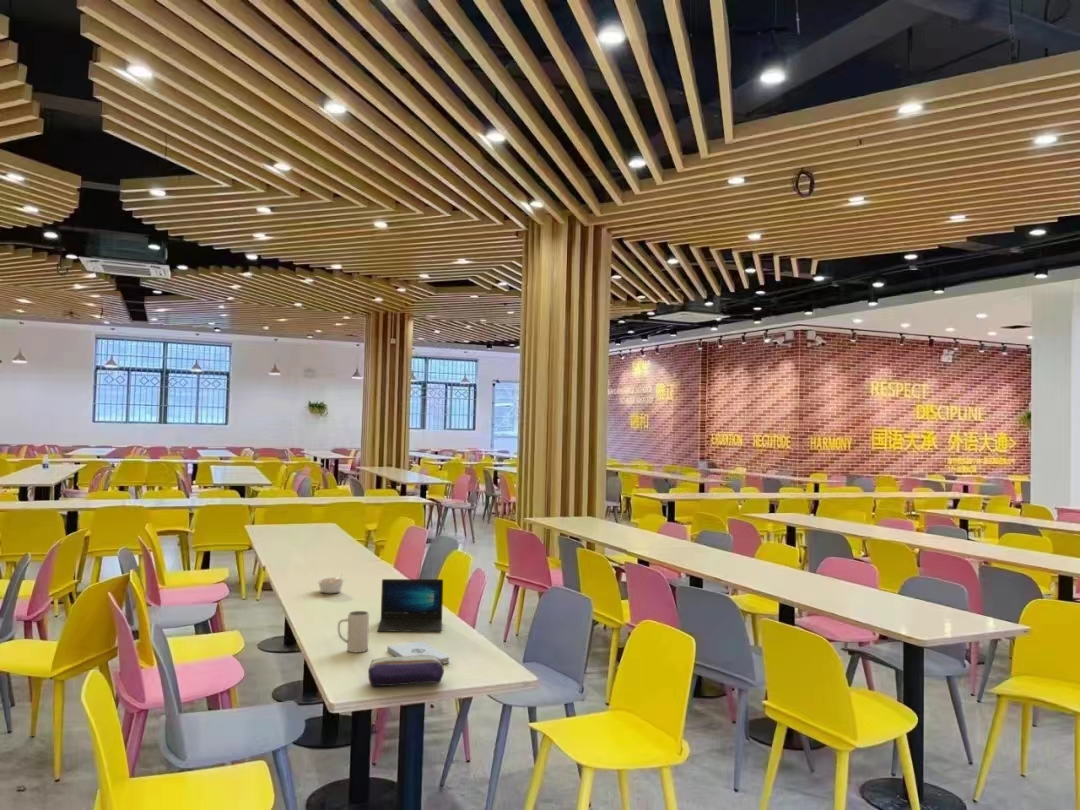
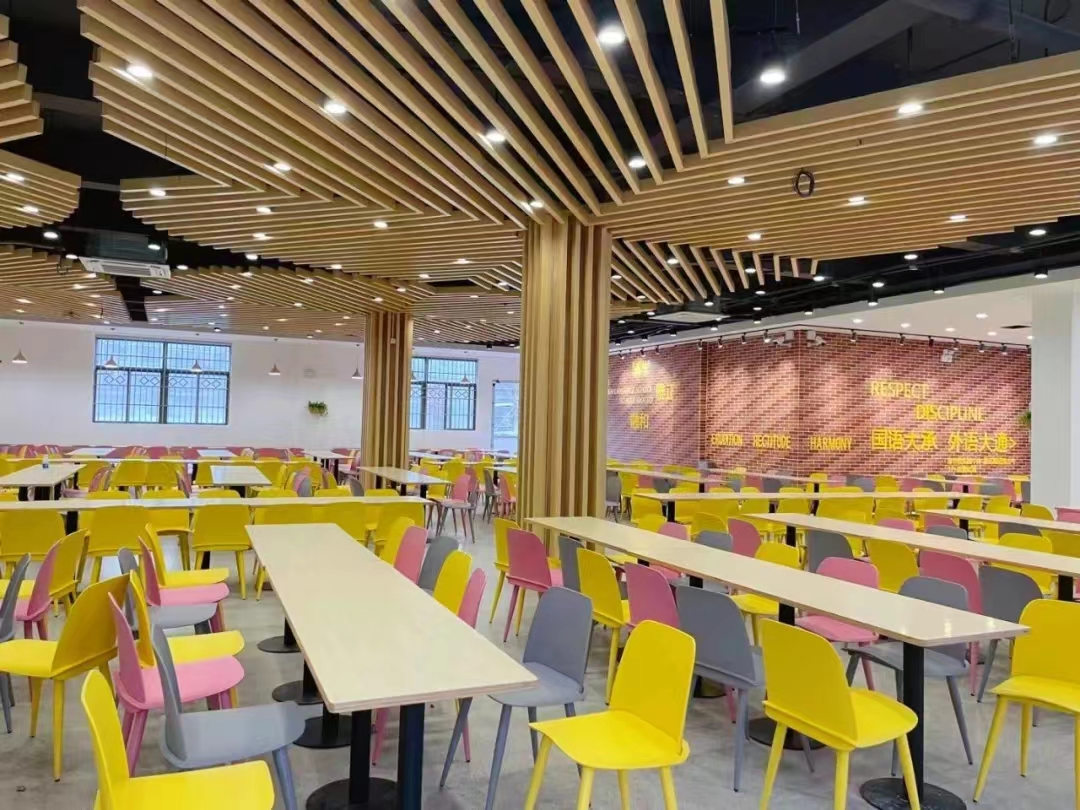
- pencil case (406, 670)
- legume (330, 584)
- notepad (418, 654)
- mug (353, 631)
- laptop (411, 604)
